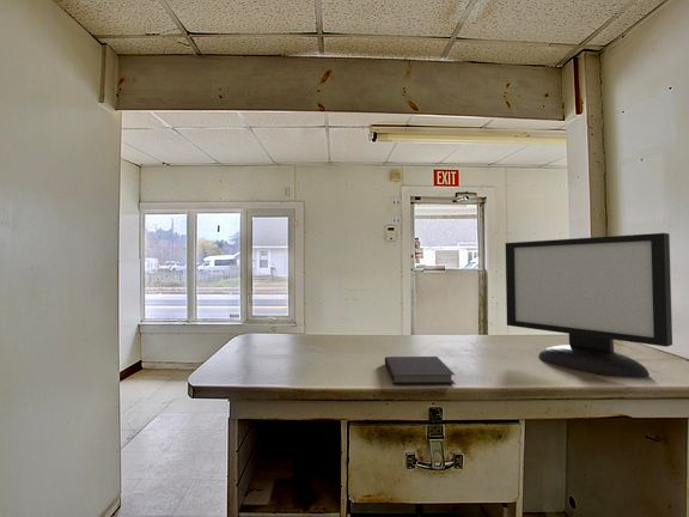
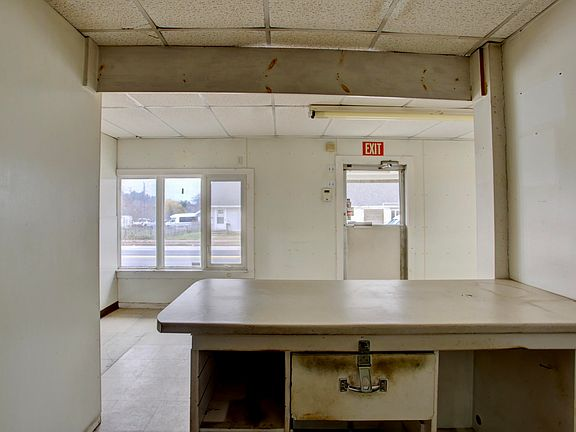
- notebook (416, 369)
- monitor (584, 302)
